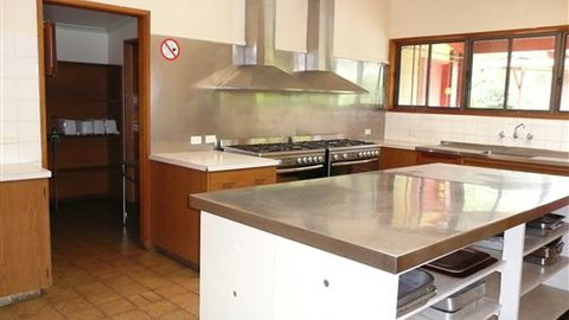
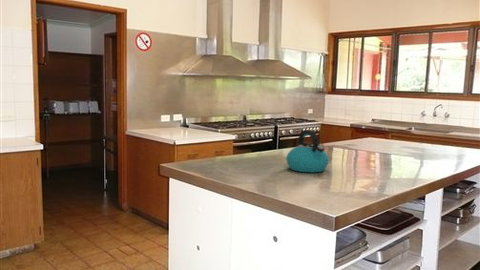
+ kettle (309, 150)
